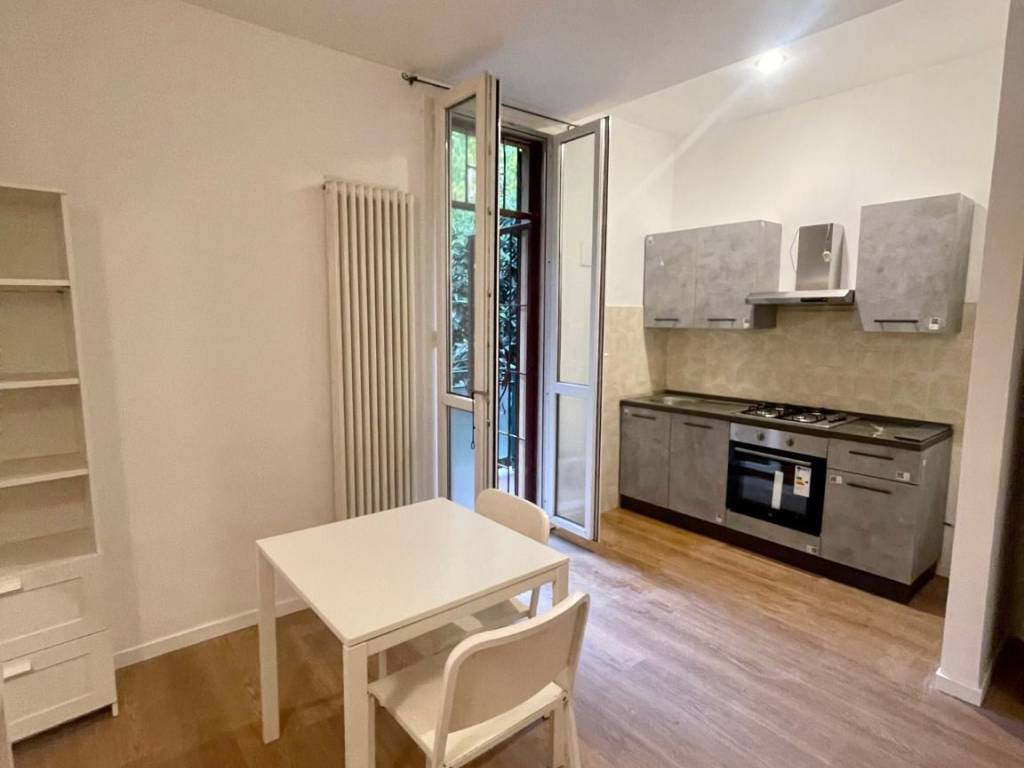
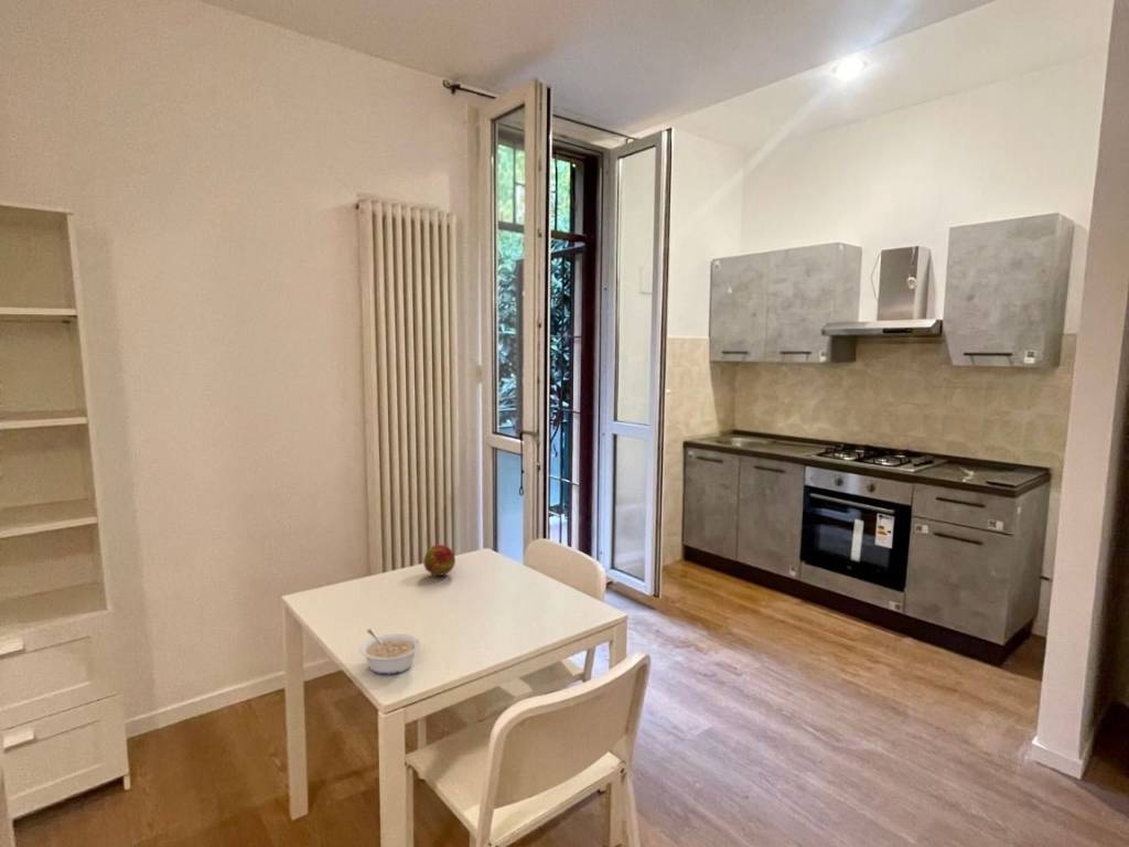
+ legume (388, 653)
+ fruit (438, 561)
